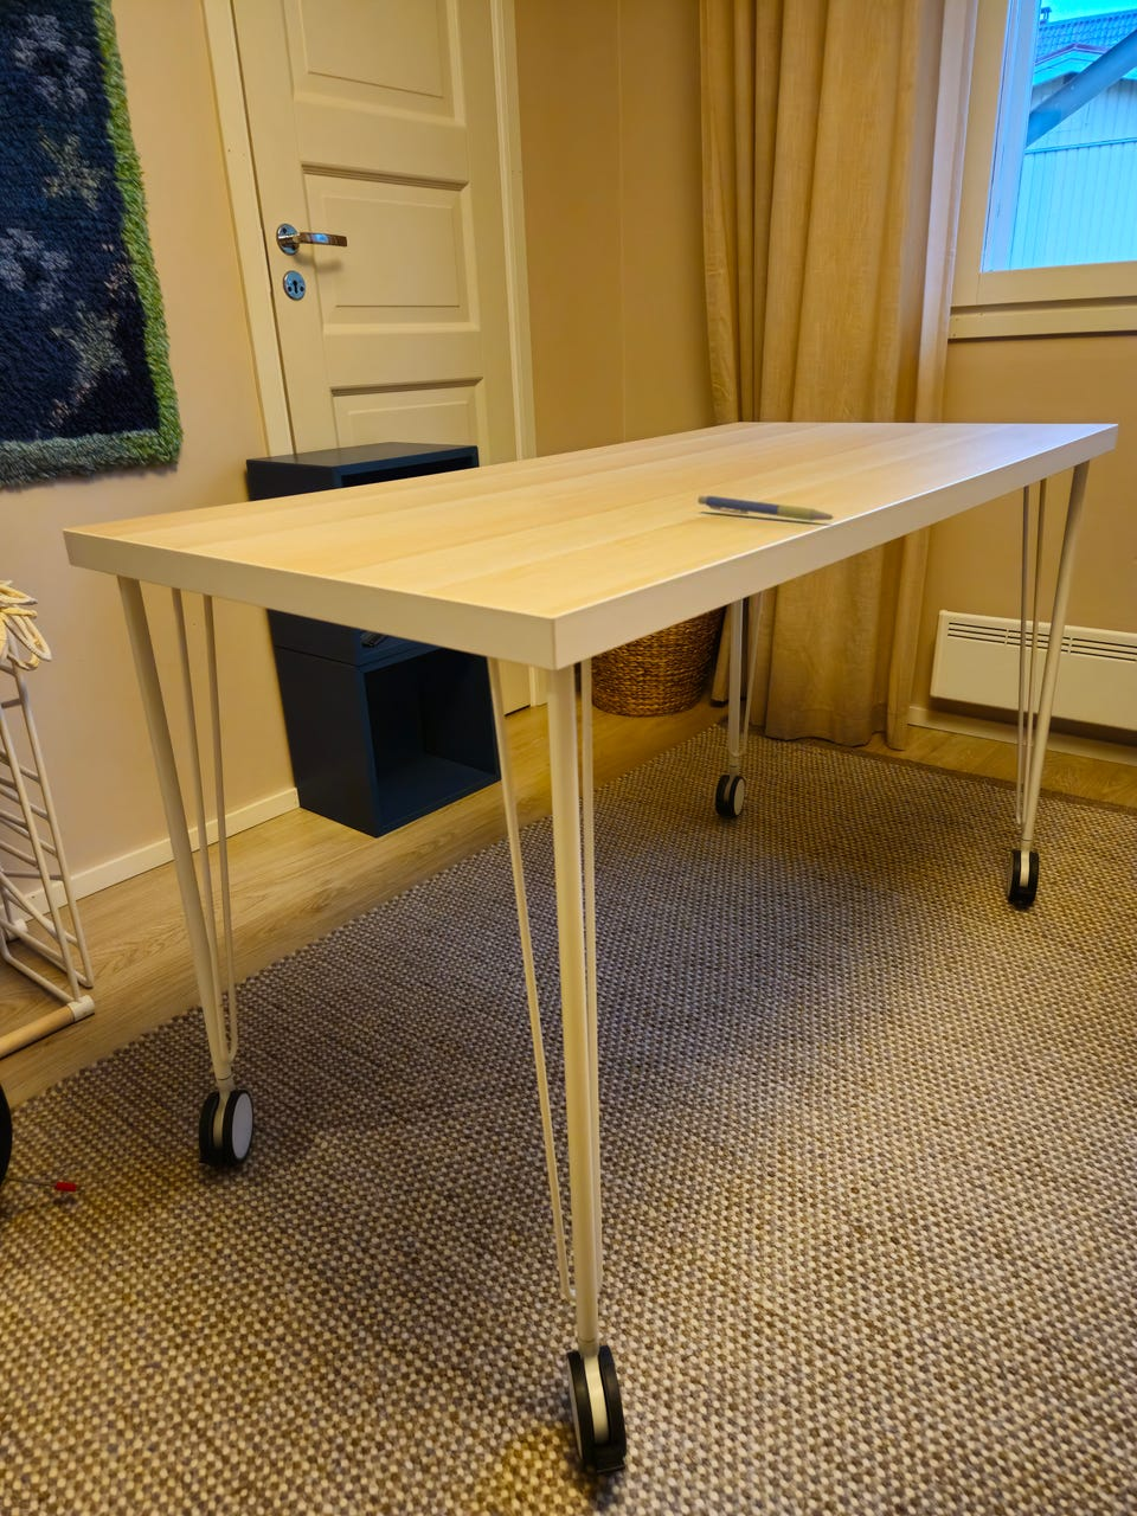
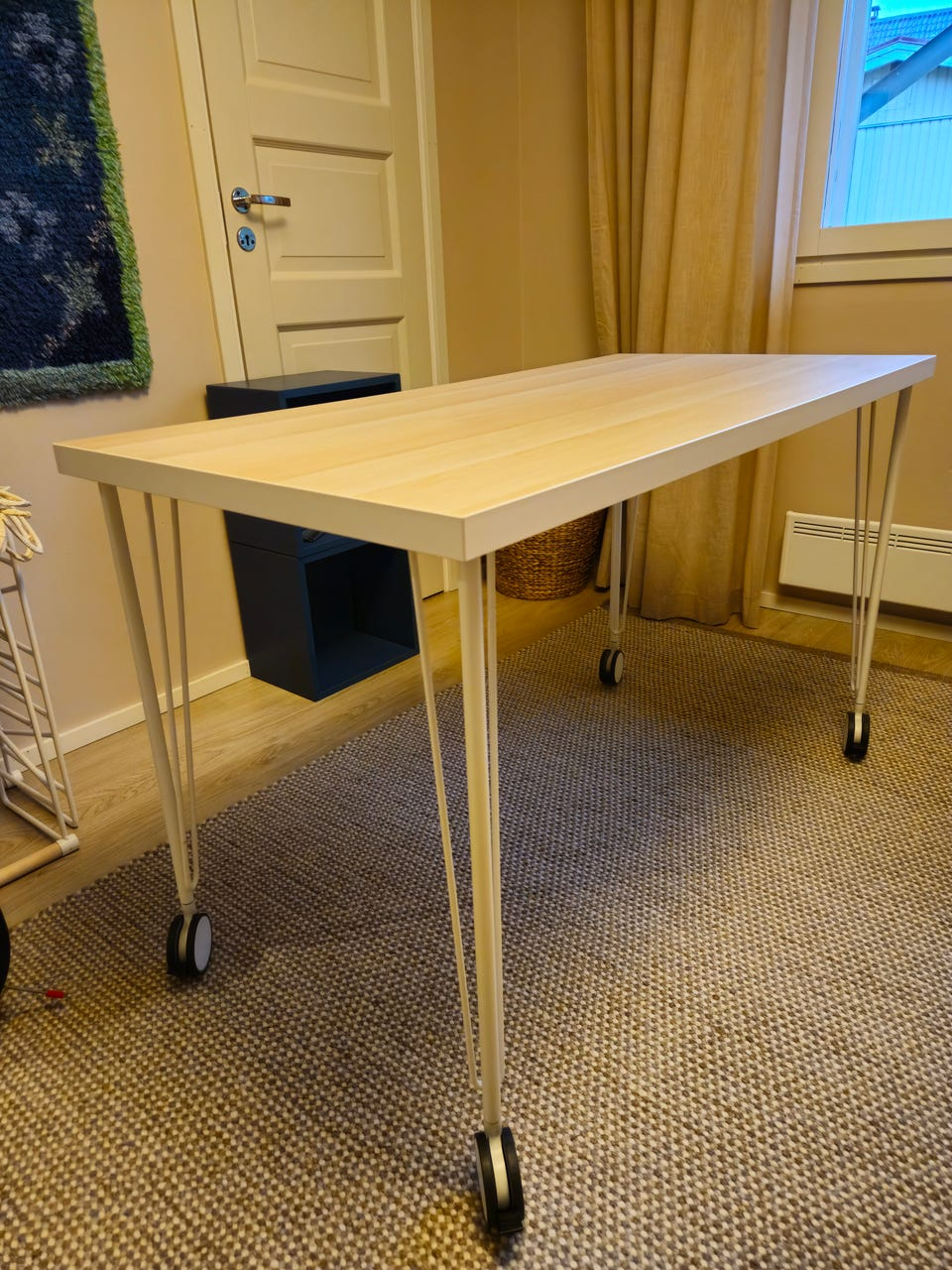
- pen (763, 509)
